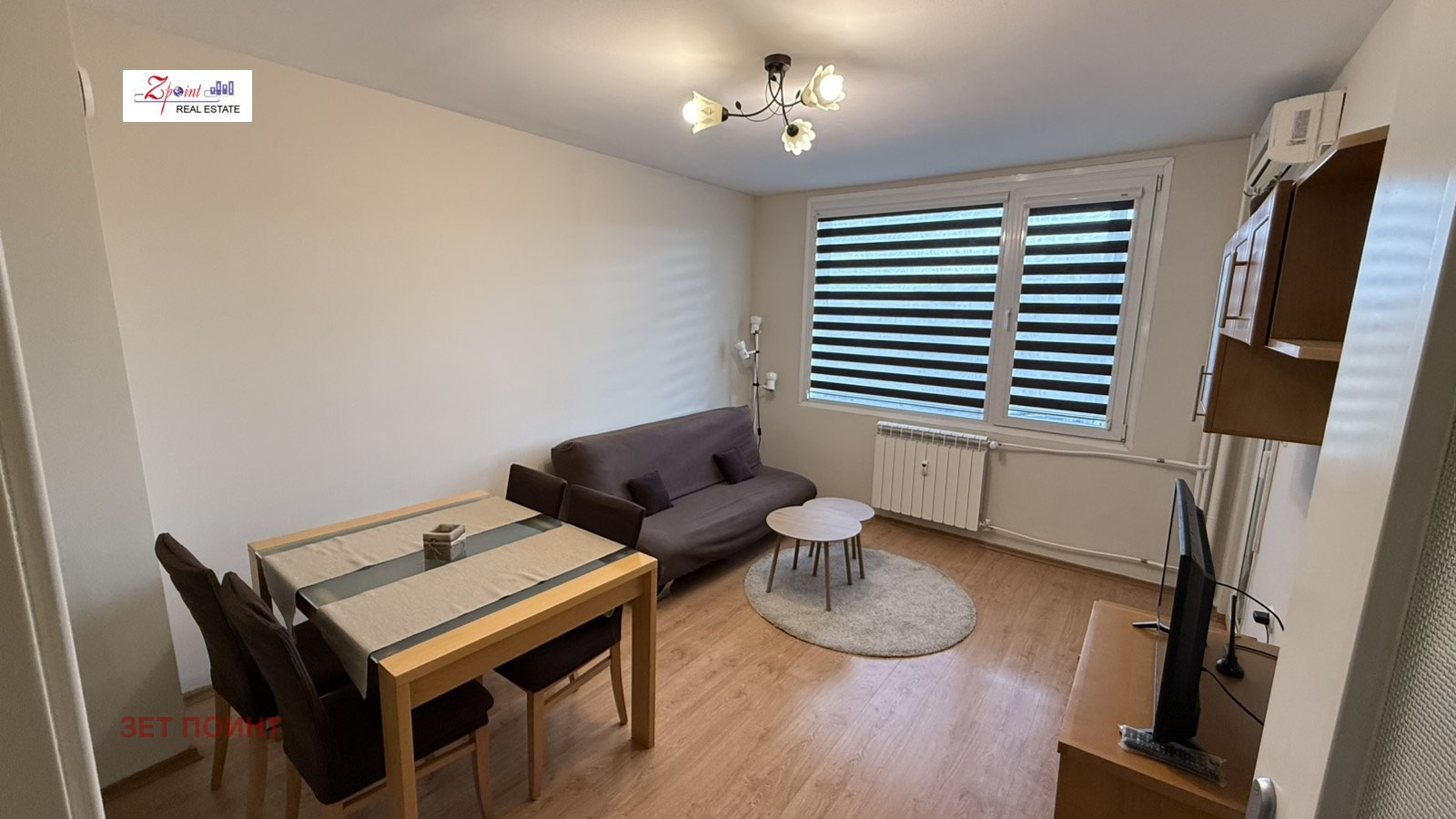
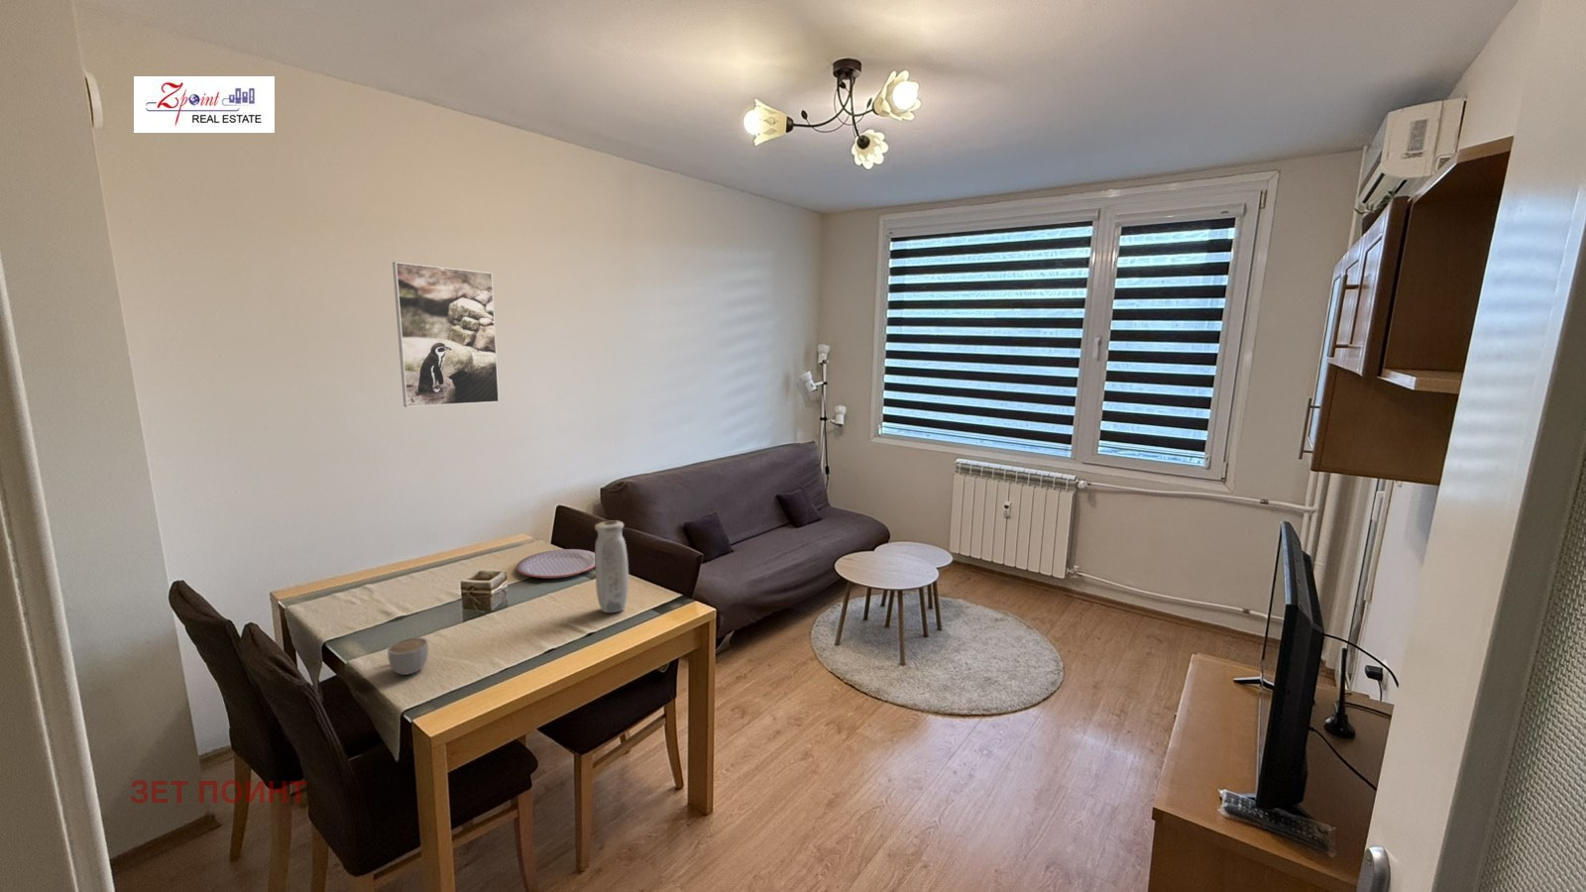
+ mug (405, 656)
+ vase (611, 567)
+ plate (559, 565)
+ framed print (449, 337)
